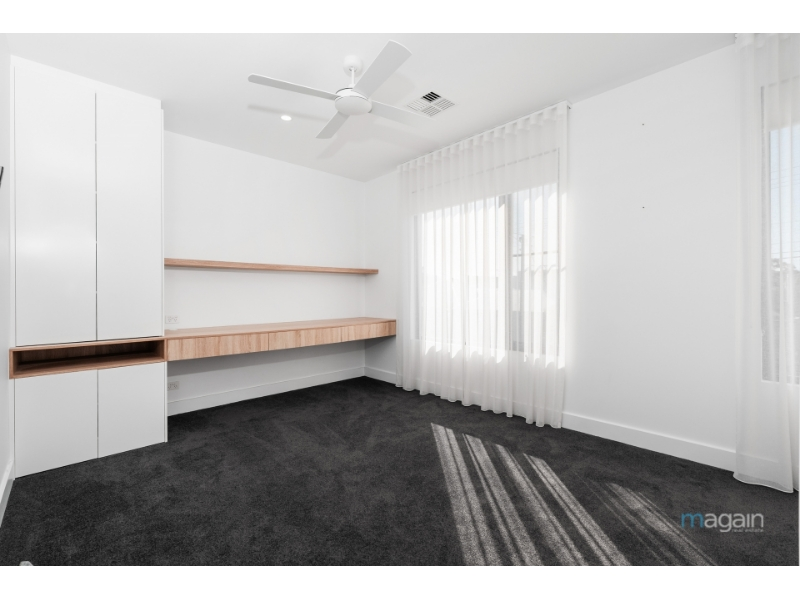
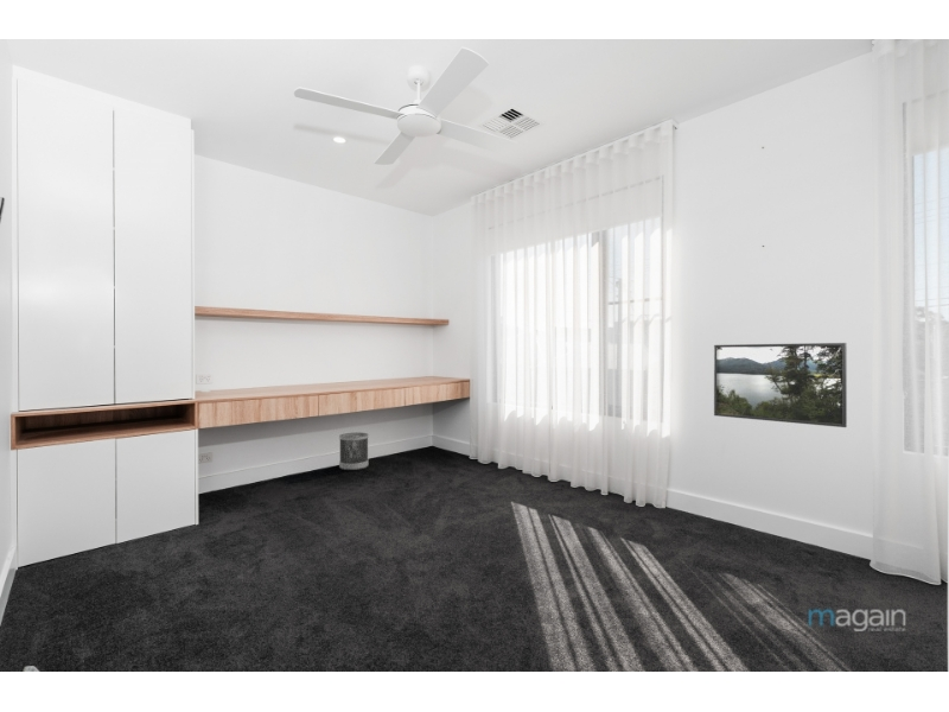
+ wastebasket (354, 450)
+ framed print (773, 382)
